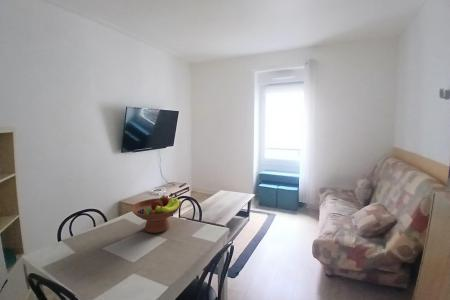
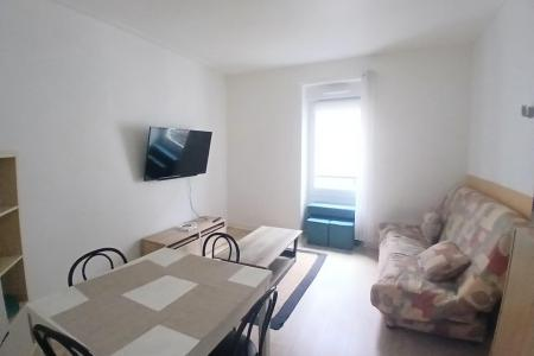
- fruit bowl (157, 212)
